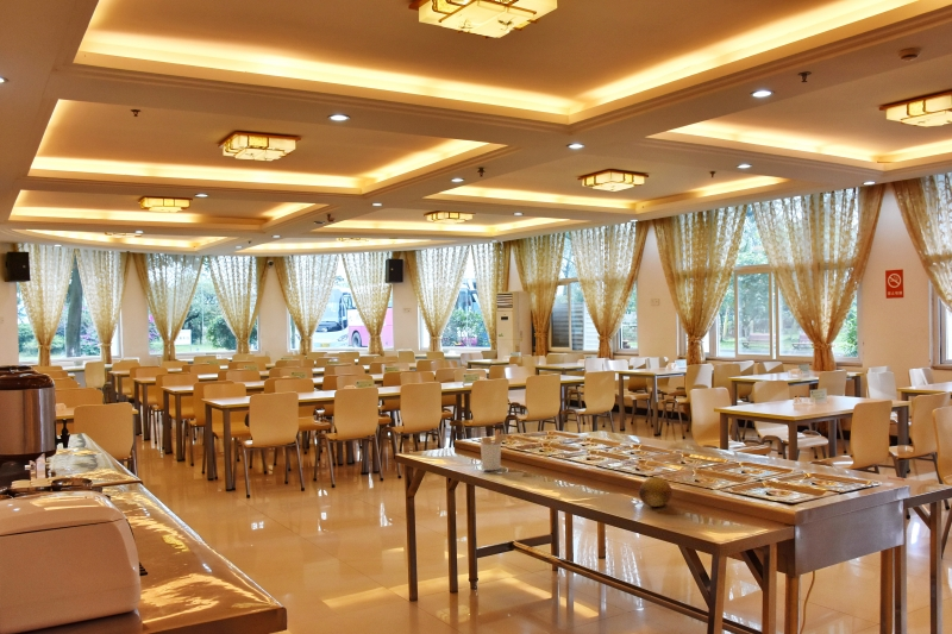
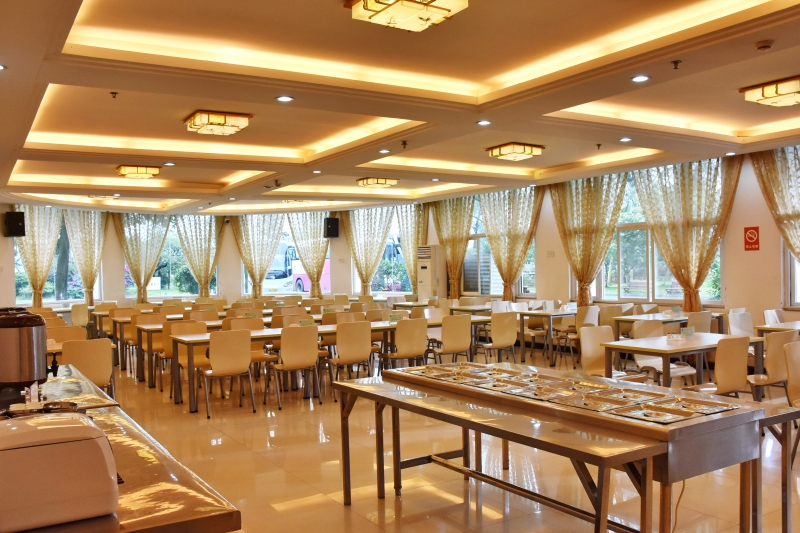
- fruit (654, 491)
- utensil holder (495, 450)
